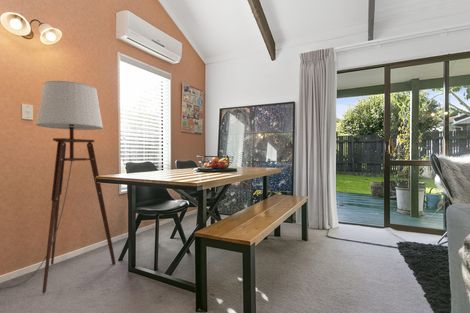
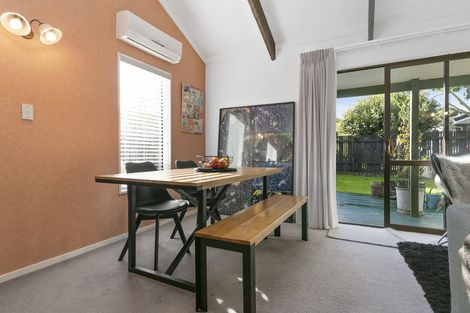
- floor lamp (56, 180)
